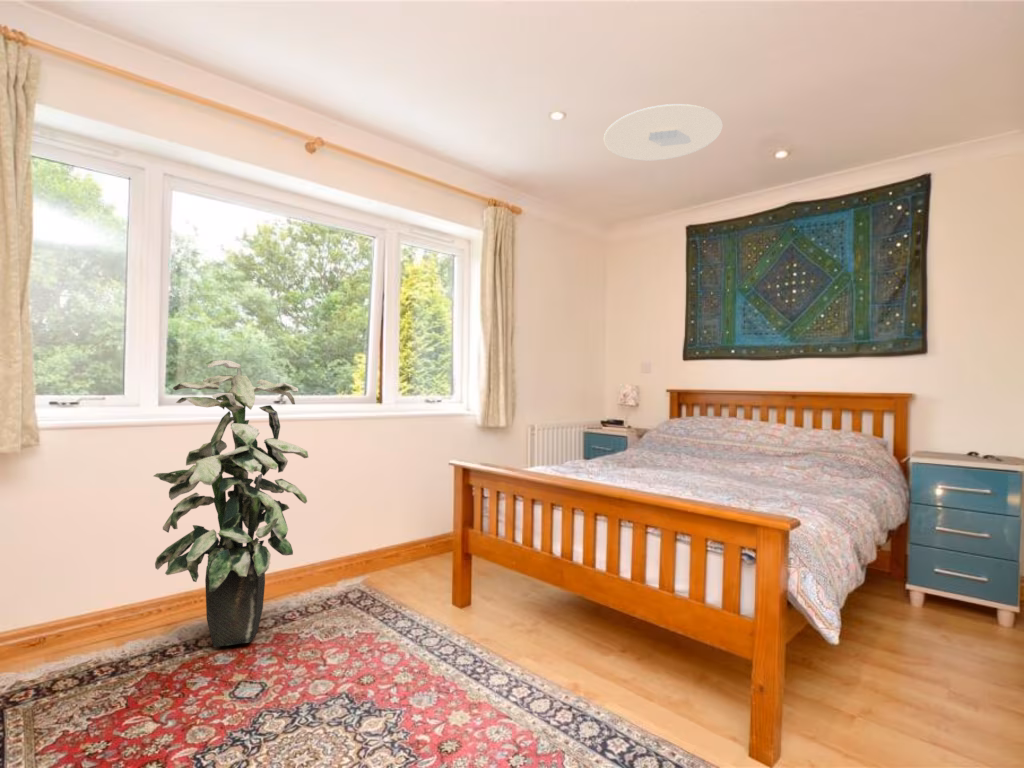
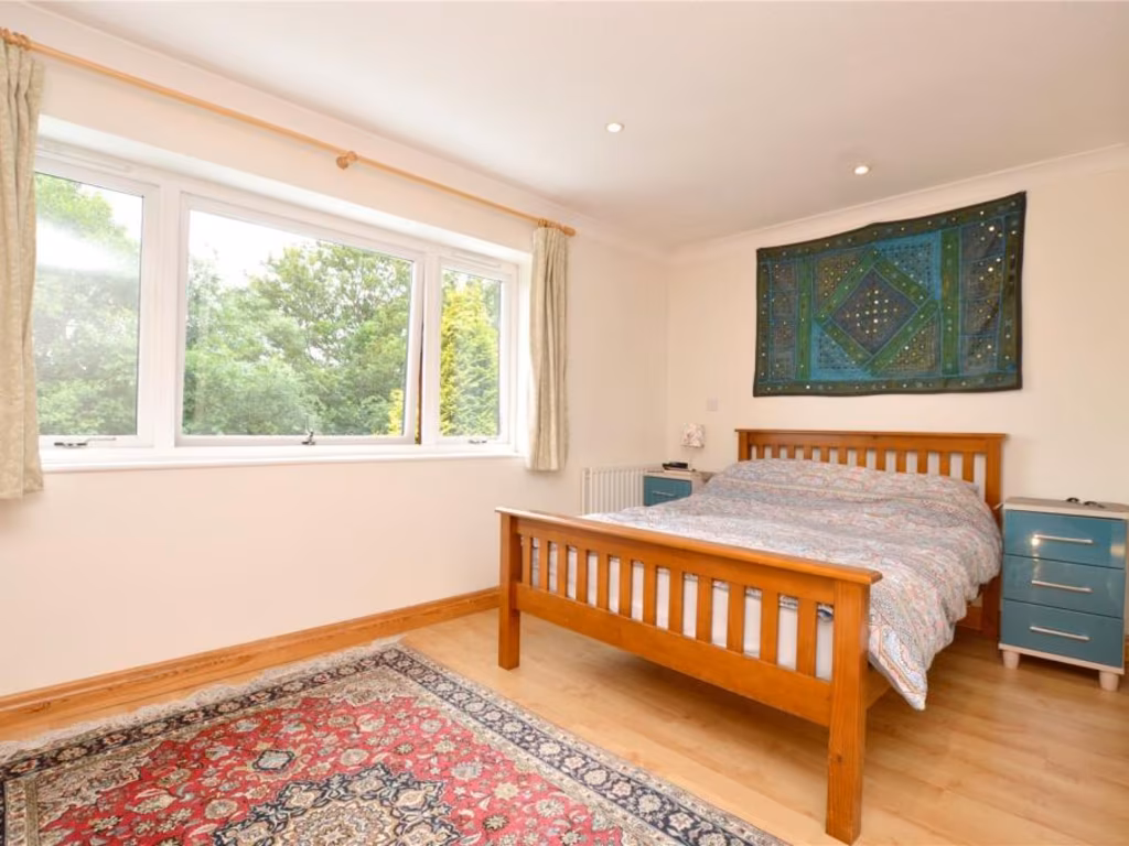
- indoor plant (230, 498)
- ceiling light (661, 130)
